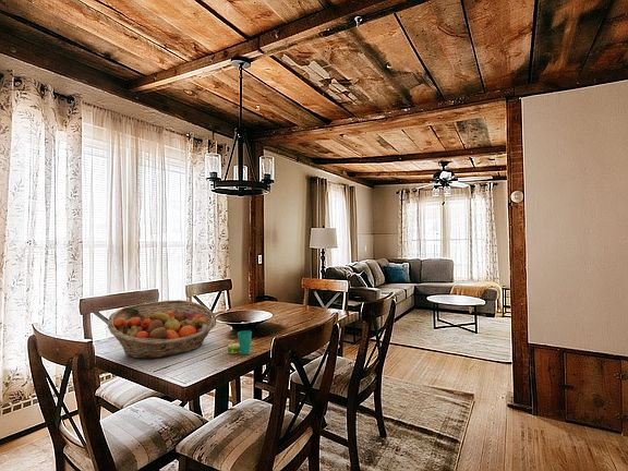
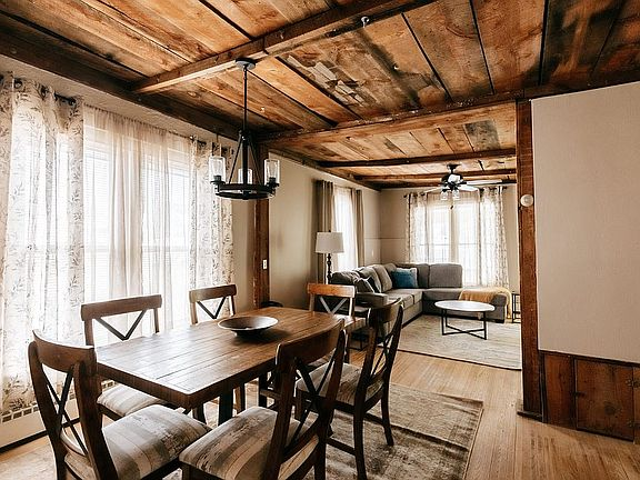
- fruit basket (165, 326)
- cup (239, 341)
